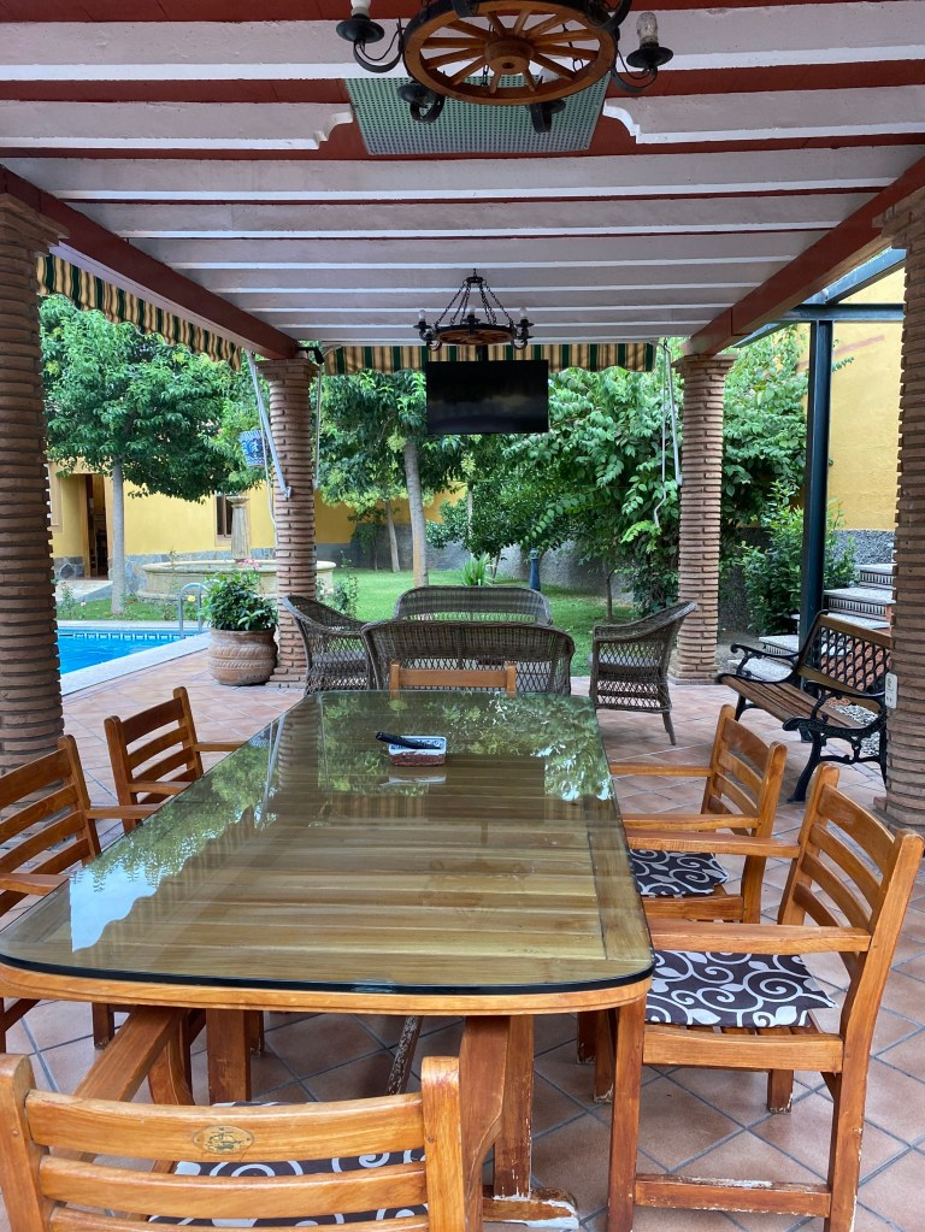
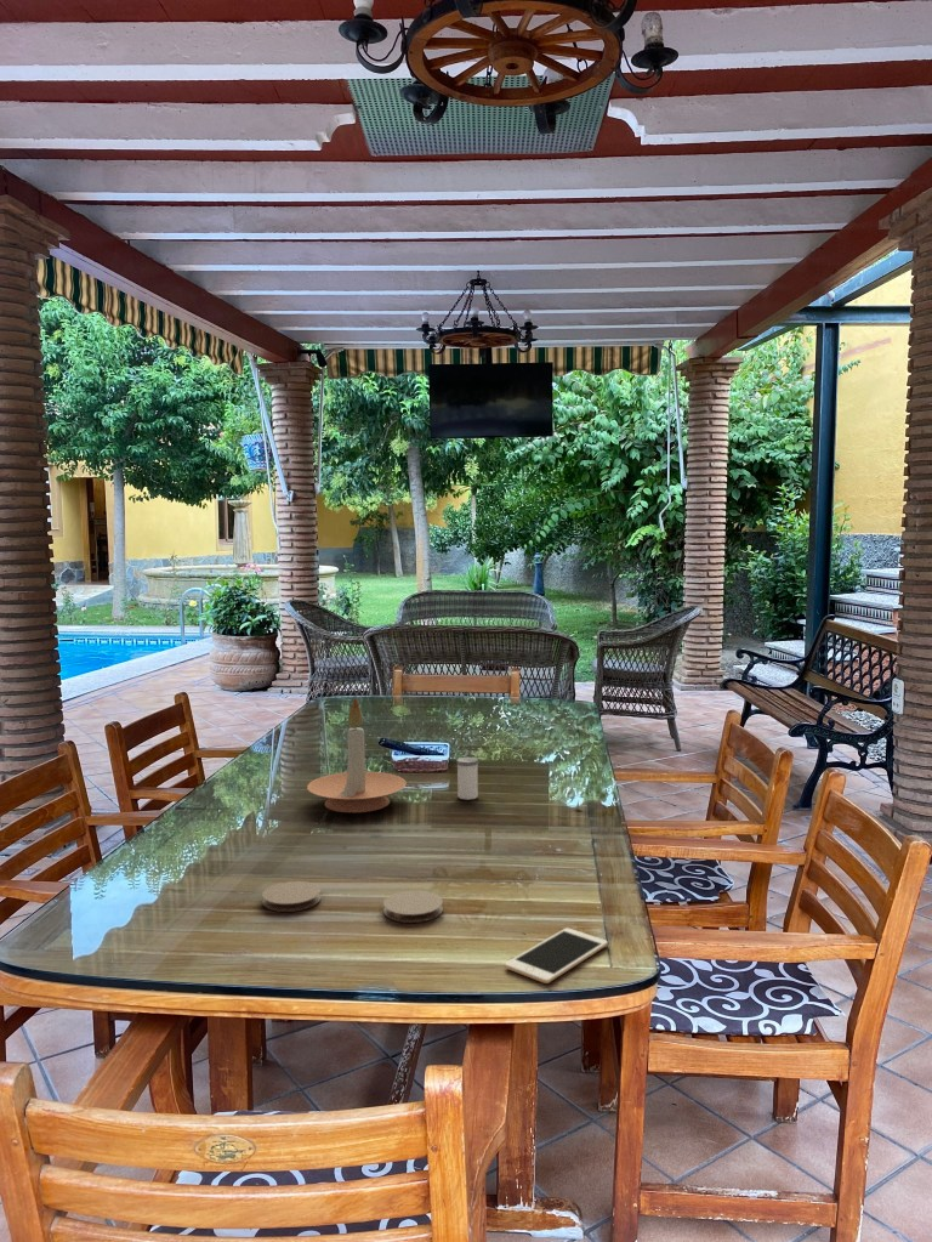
+ coaster (413, 906)
+ cell phone (557, 953)
+ salt shaker (467, 778)
+ coaster (291, 895)
+ candle holder (356, 750)
